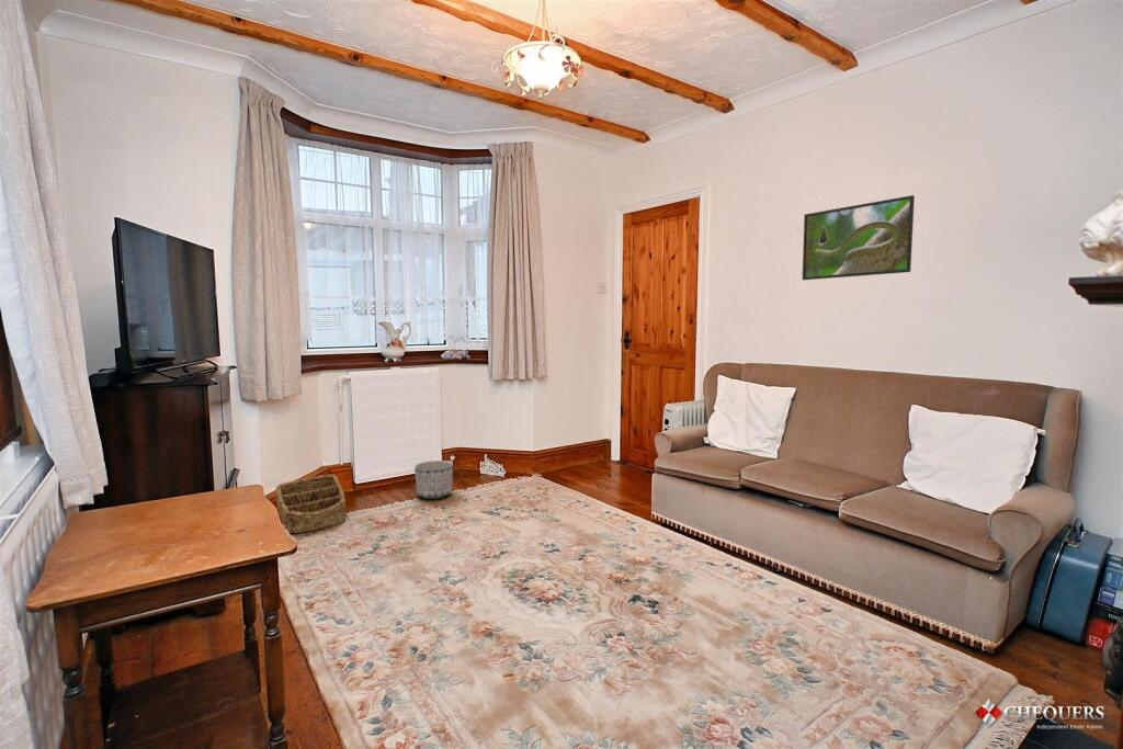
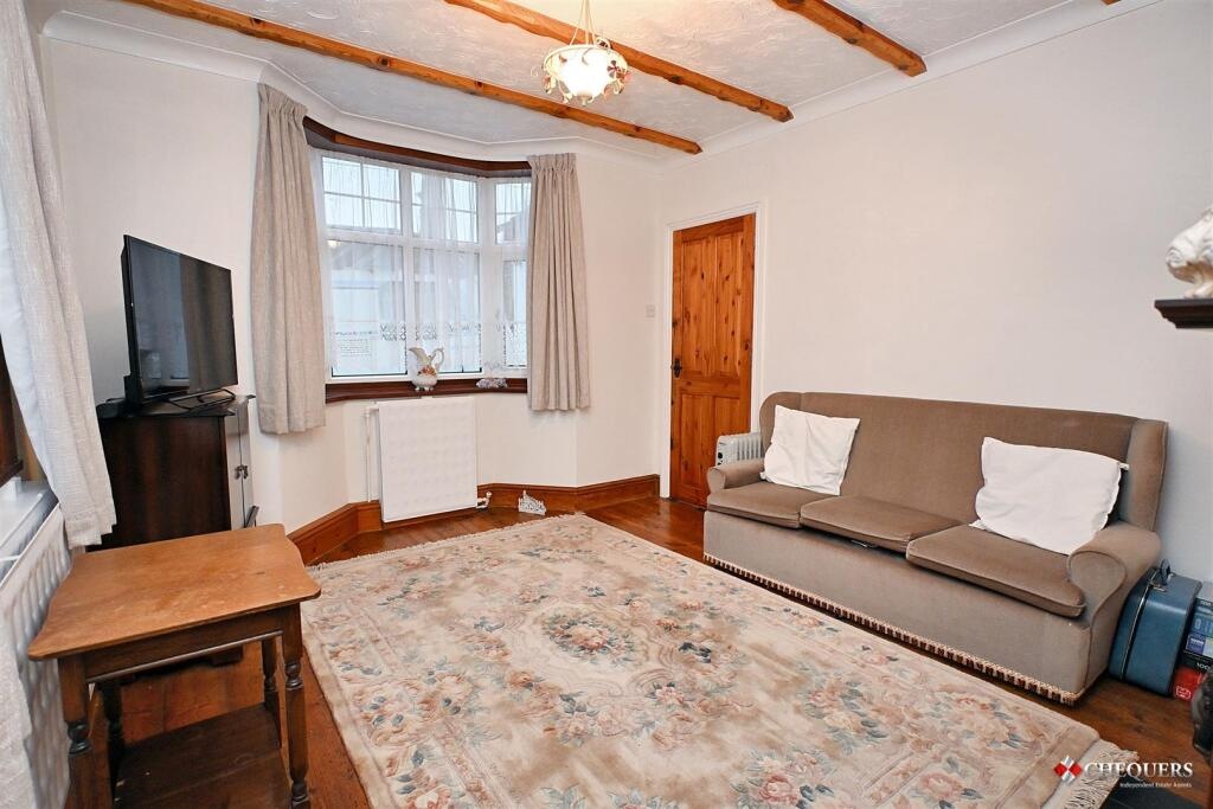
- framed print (853, 241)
- basket (311, 503)
- planter (433, 480)
